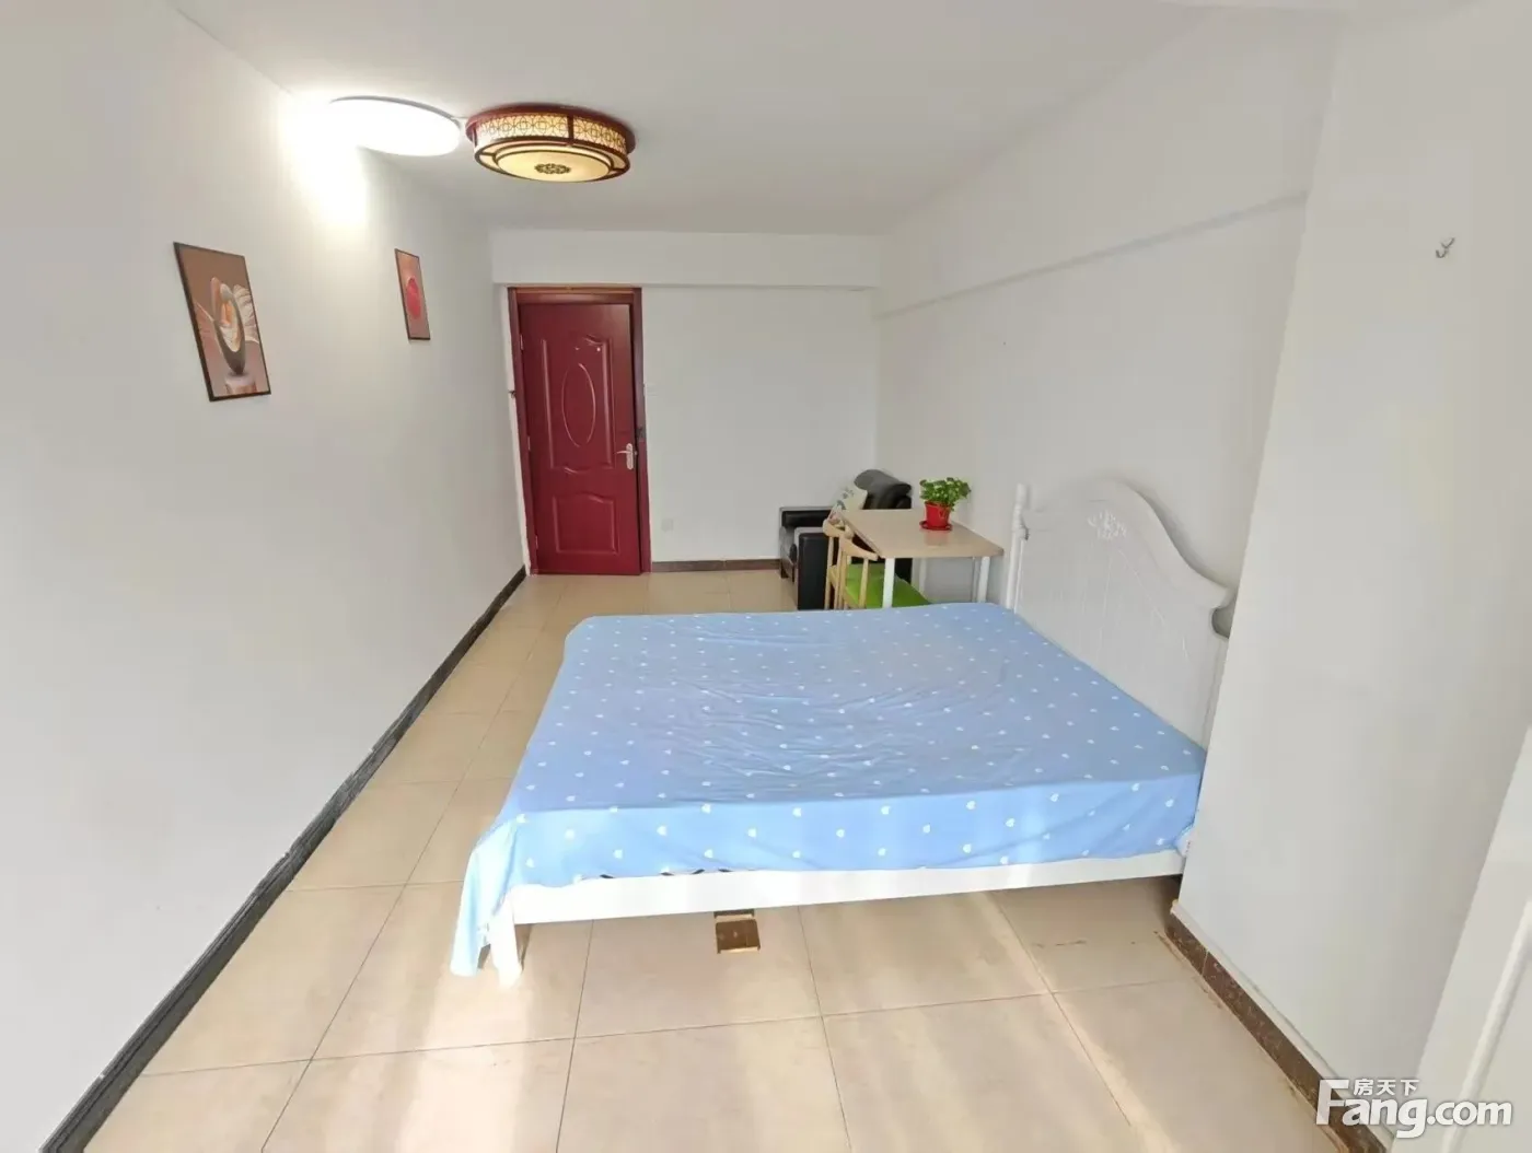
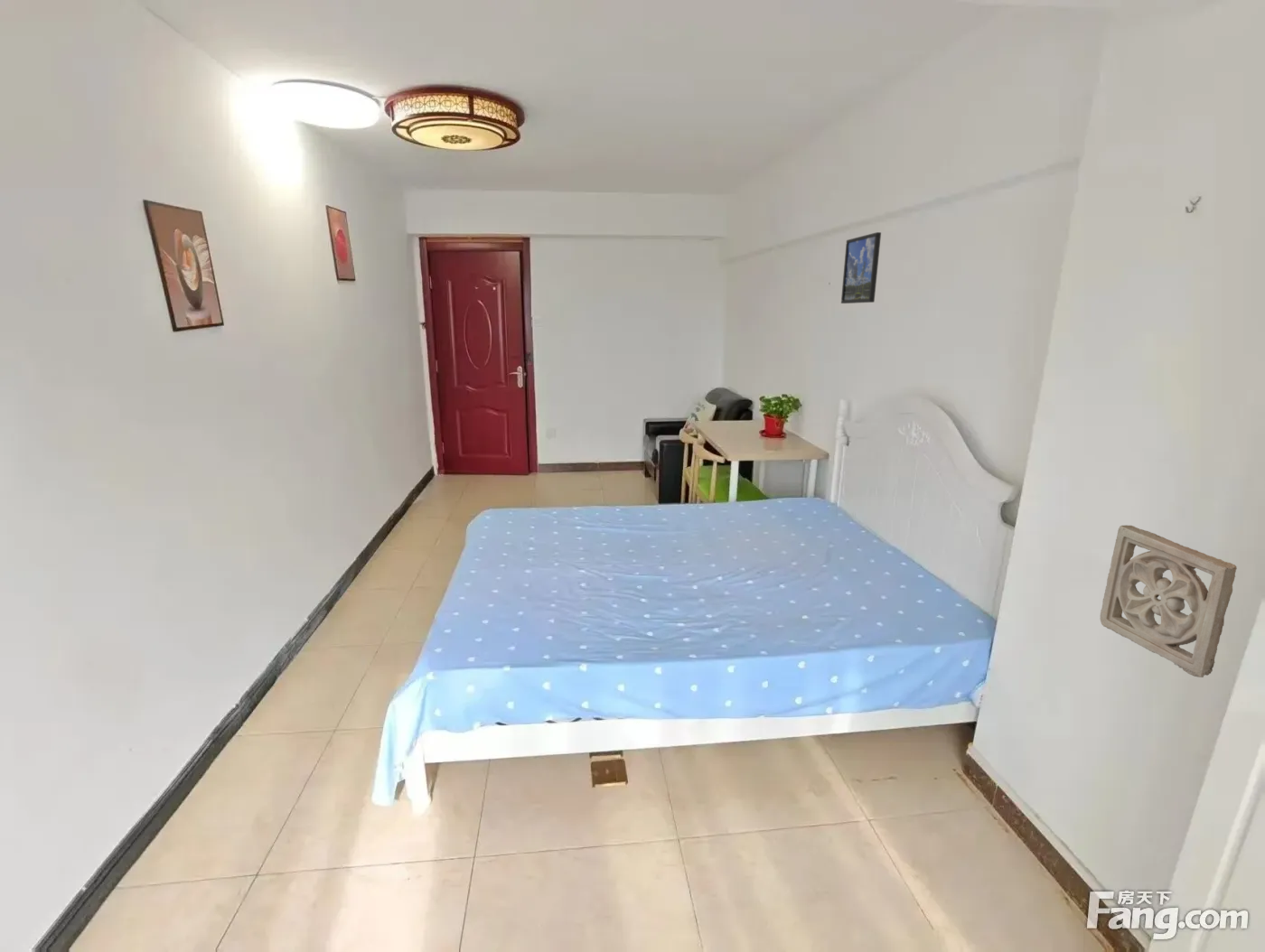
+ wall ornament (1161, 597)
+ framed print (859, 270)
